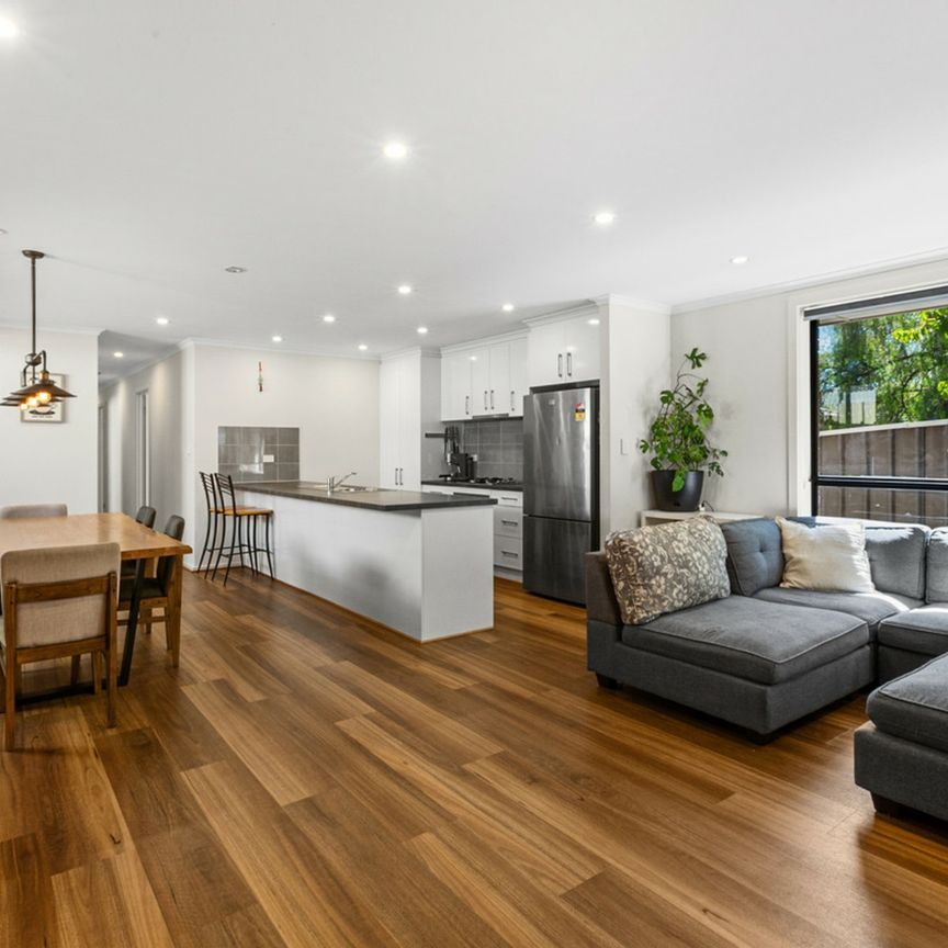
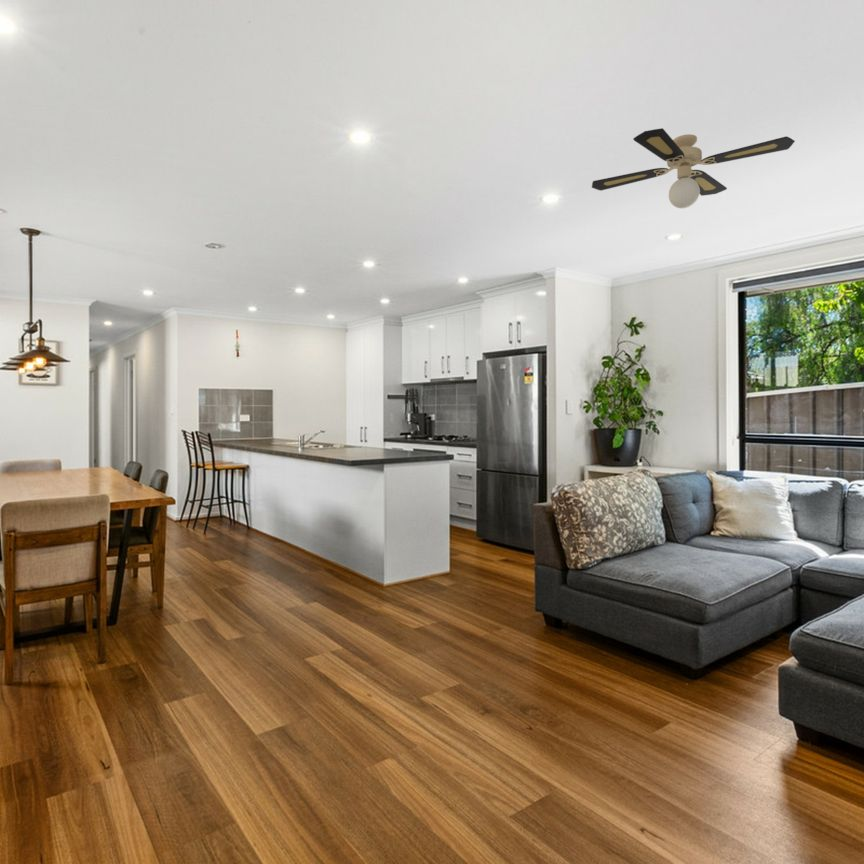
+ ceiling fan (684, 173)
